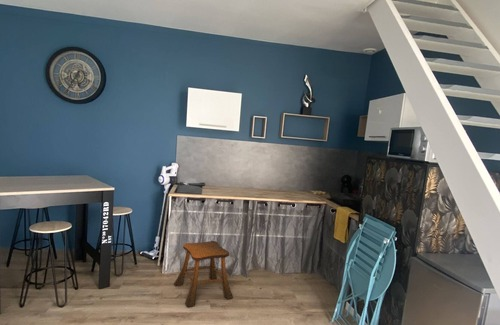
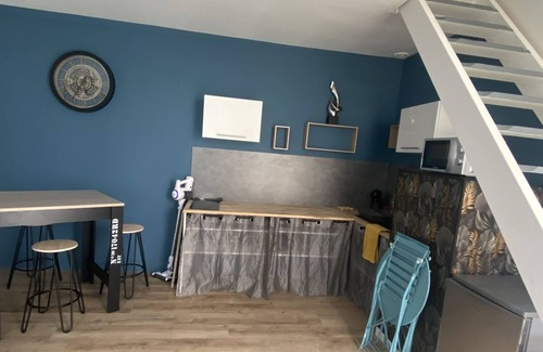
- stool (204, 268)
